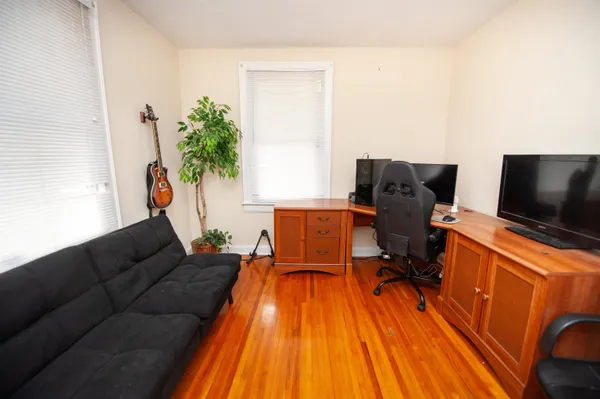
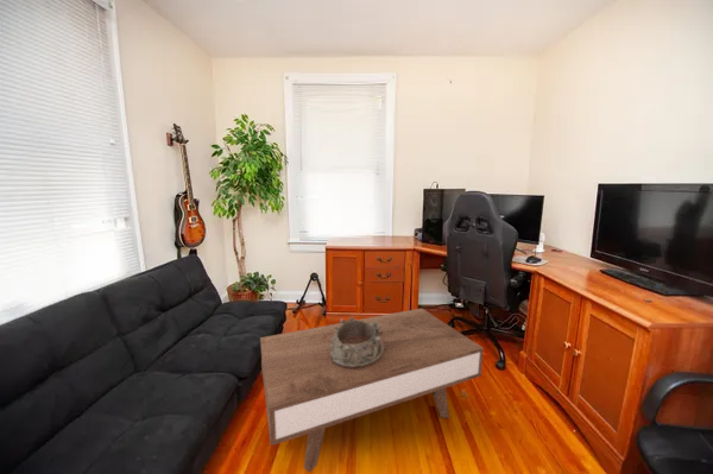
+ coffee table (366, 374)
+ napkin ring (356, 336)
